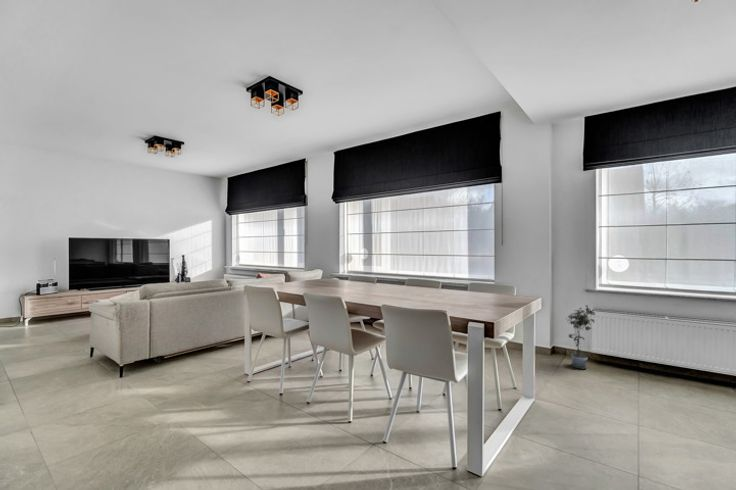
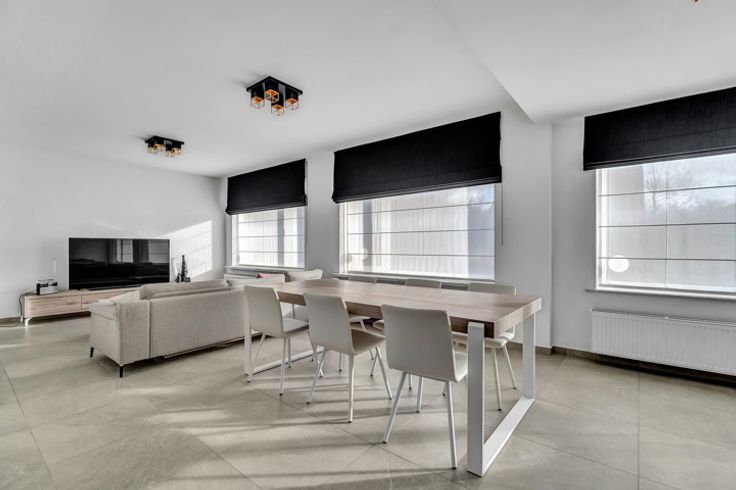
- potted plant (579, 337)
